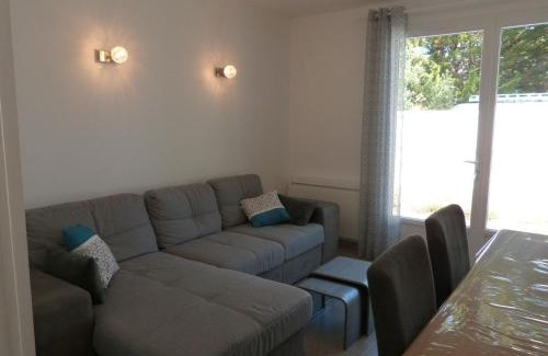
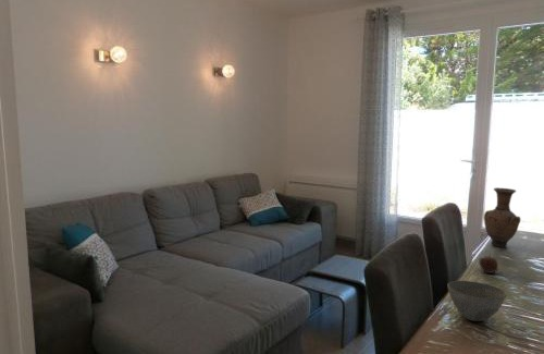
+ vase (502, 217)
+ bowl (474, 302)
+ apple (489, 263)
